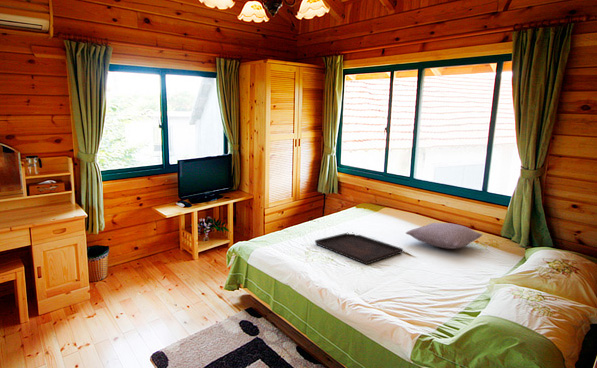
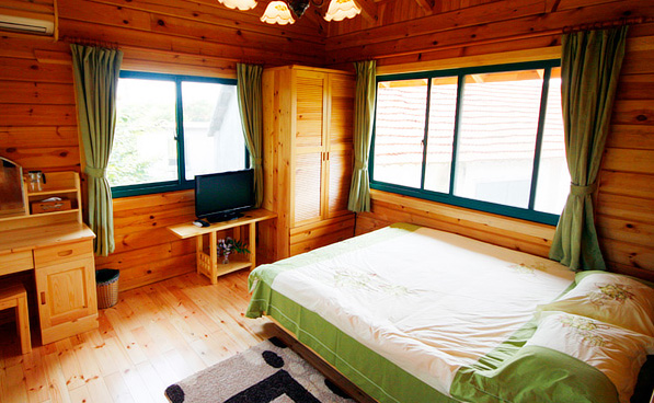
- pillow (443, 234)
- serving tray (357, 246)
